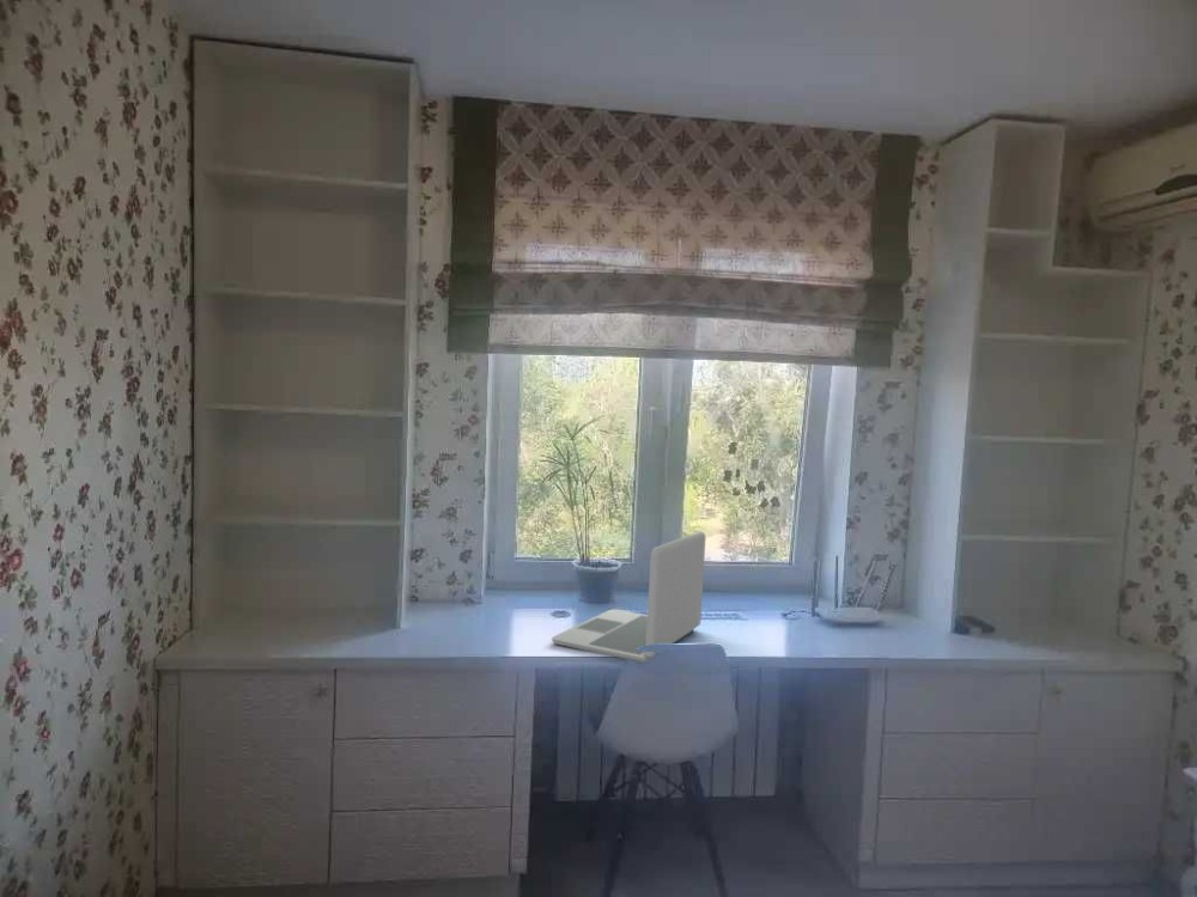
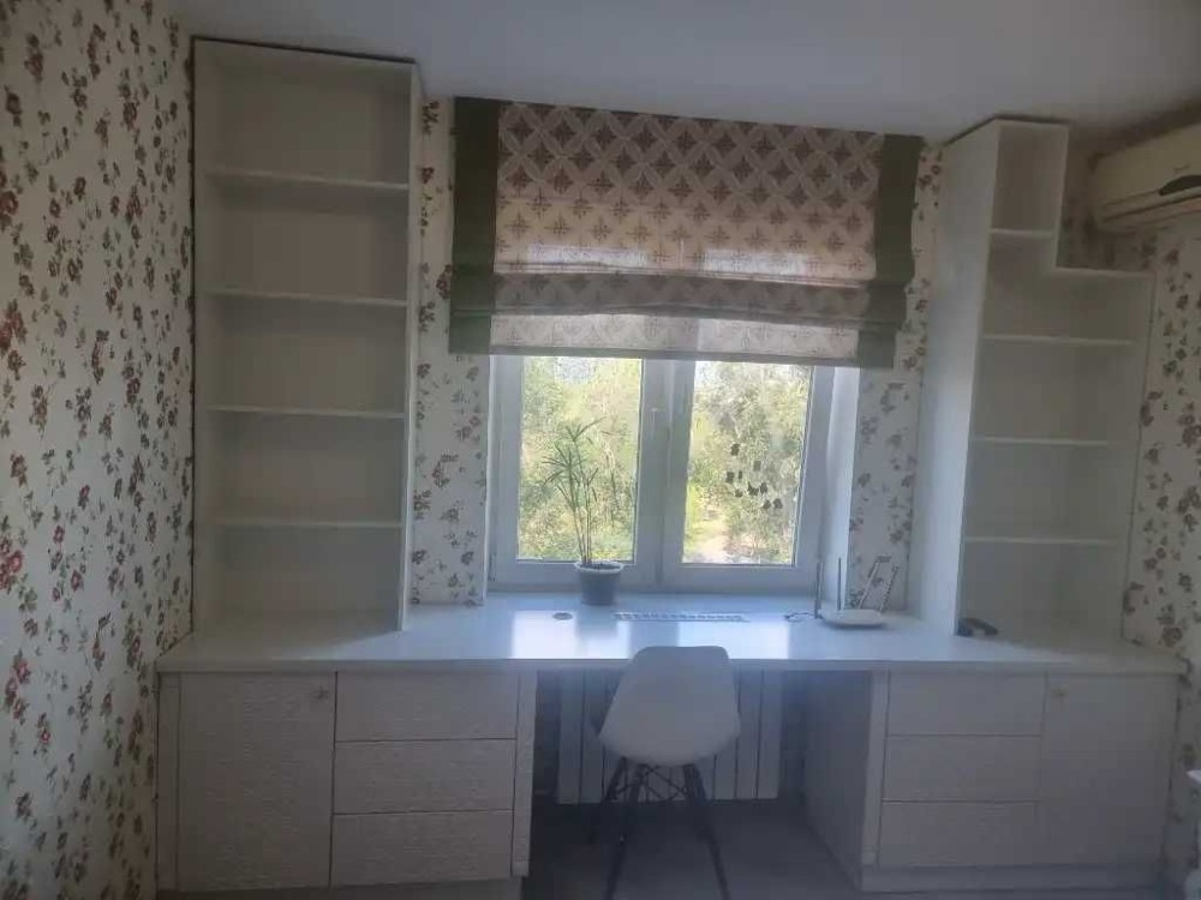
- laptop (649, 585)
